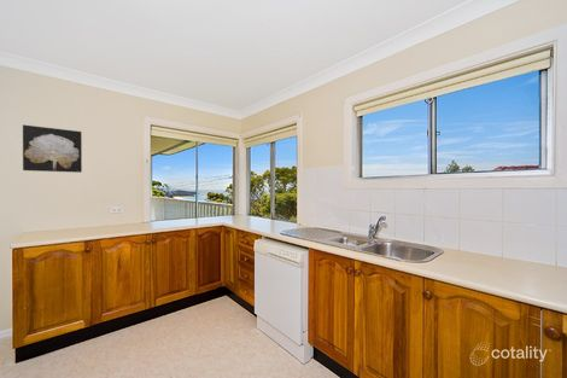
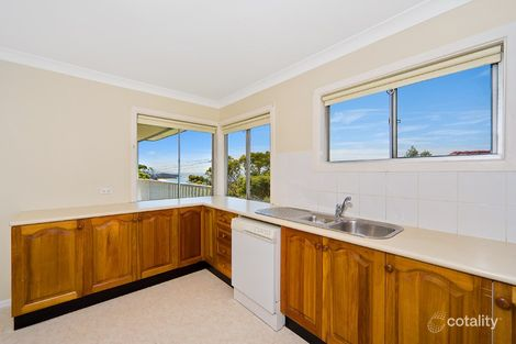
- wall art (53, 150)
